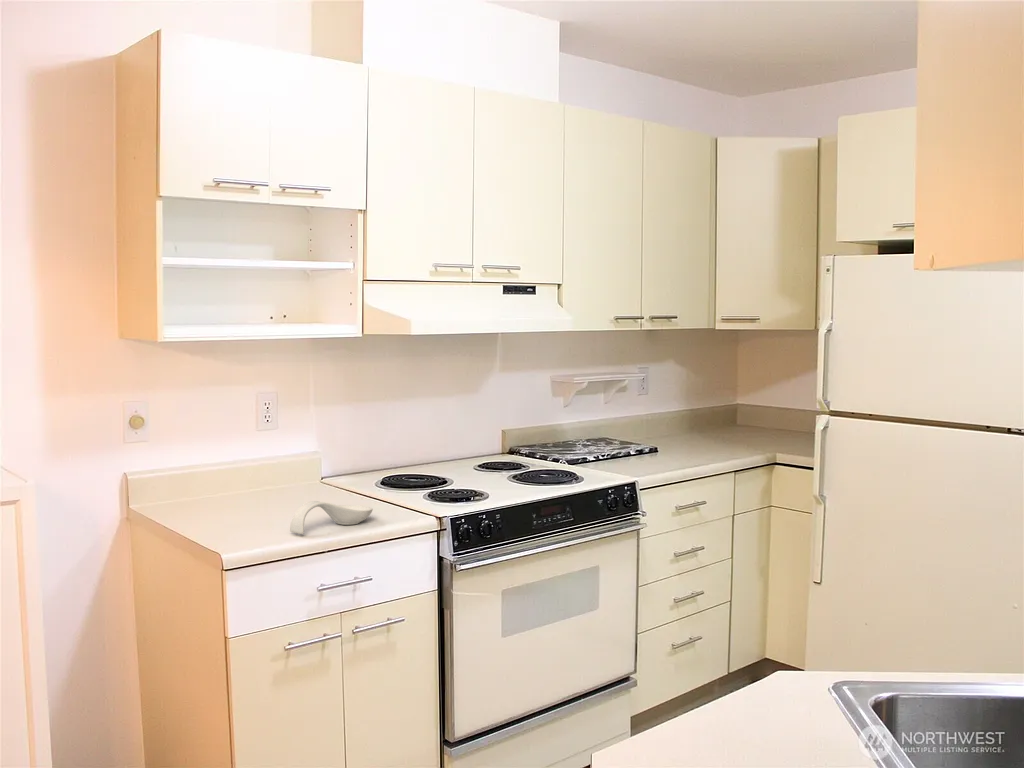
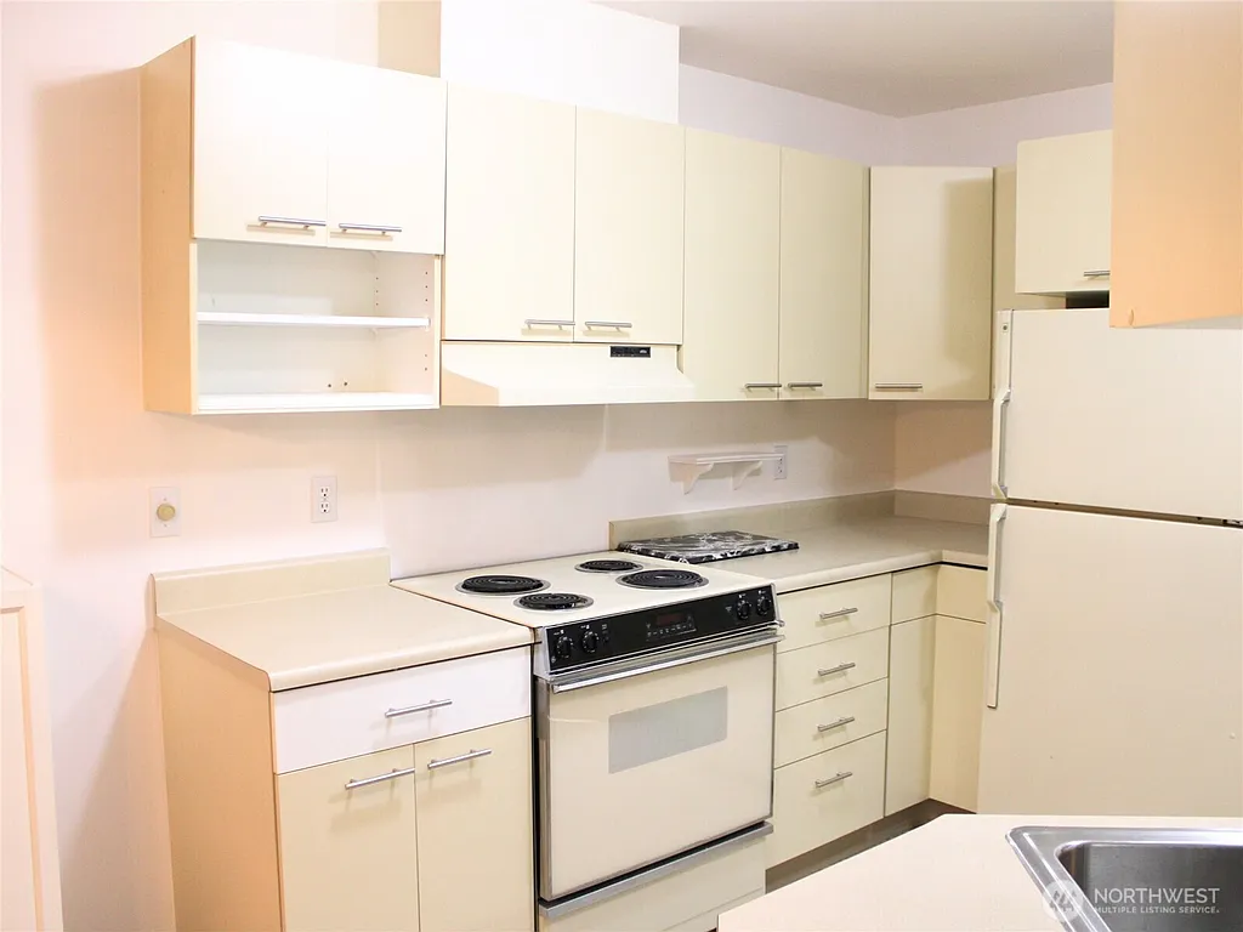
- spoon rest (332, 512)
